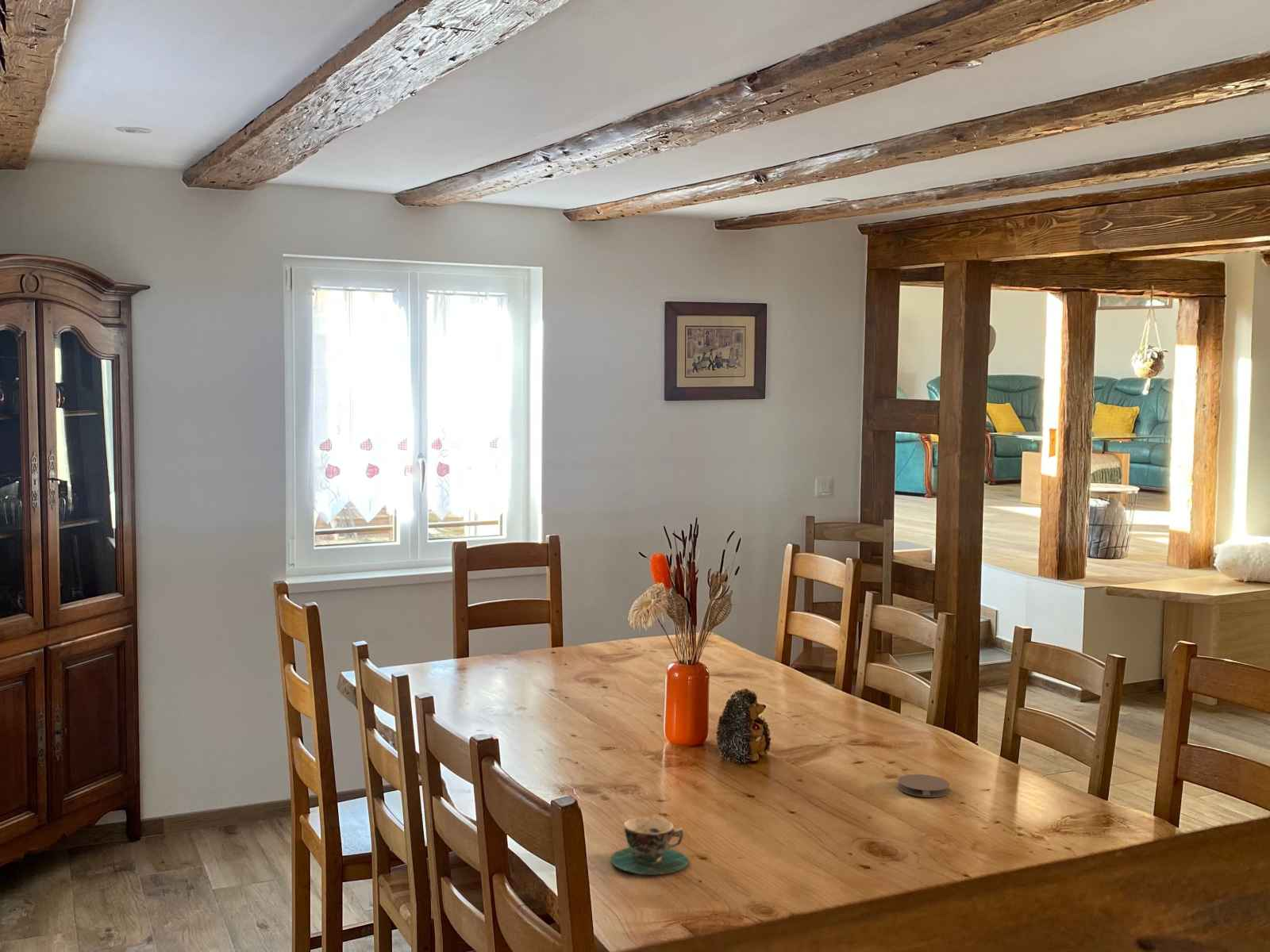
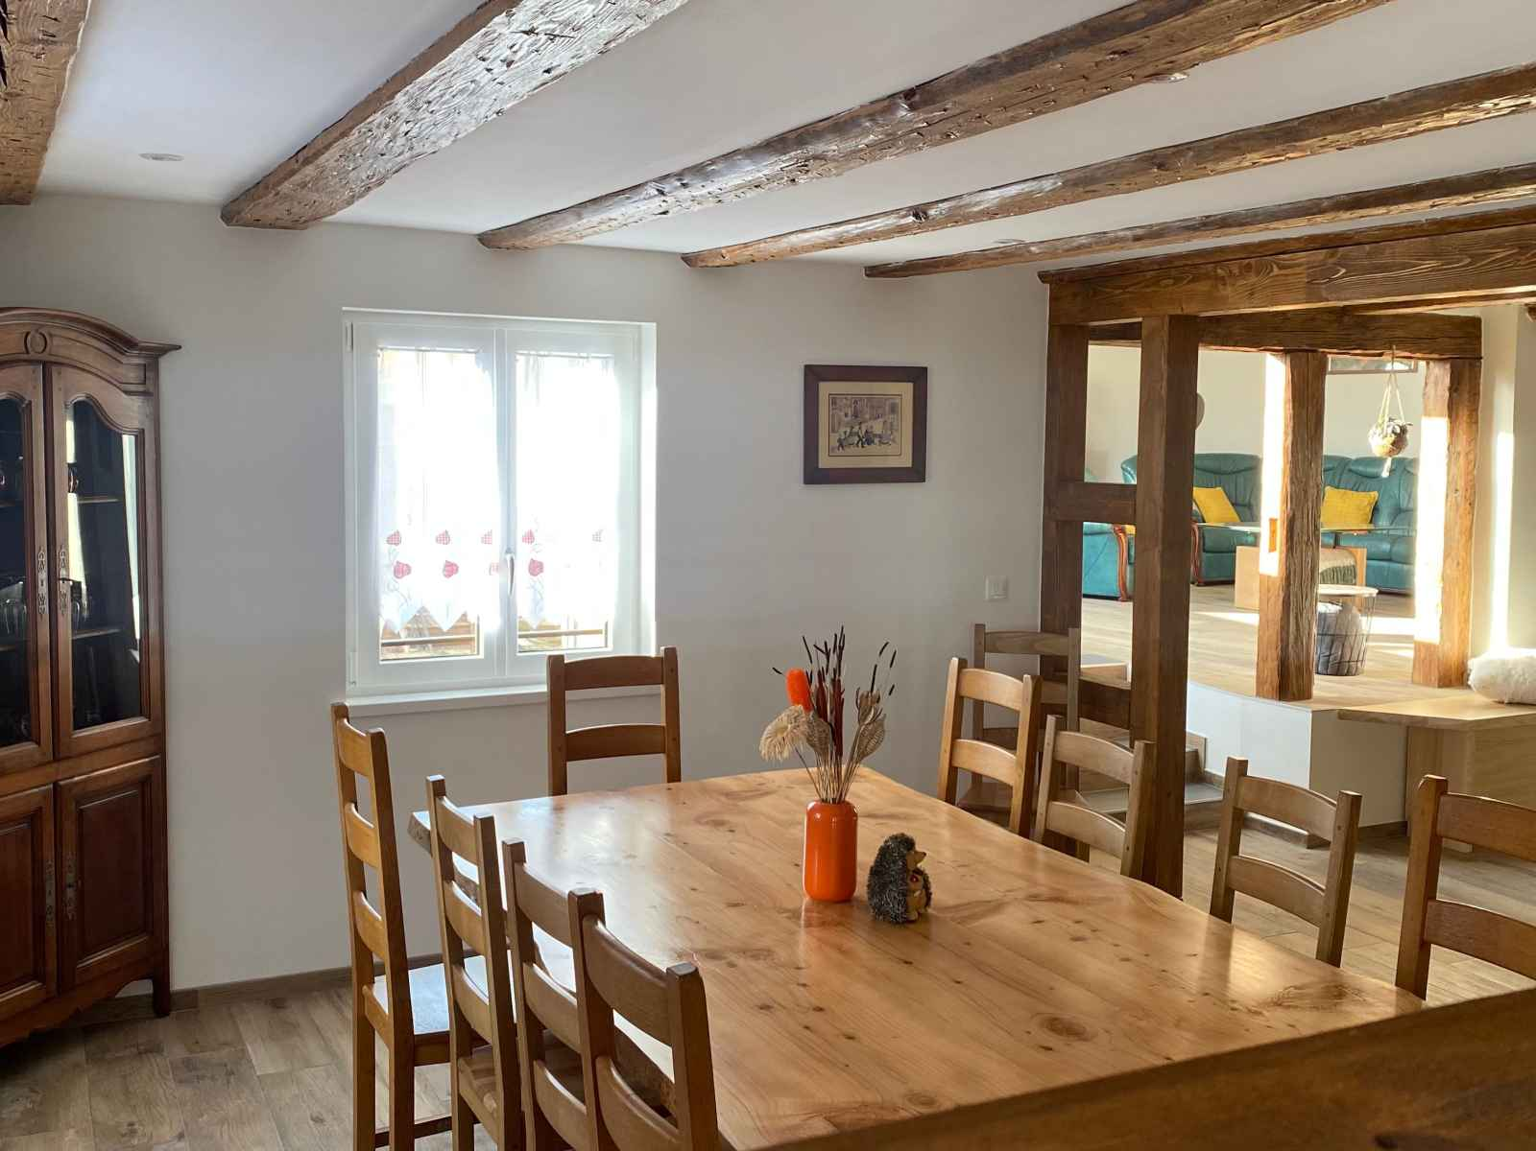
- teacup (649, 842)
- coaster (923, 785)
